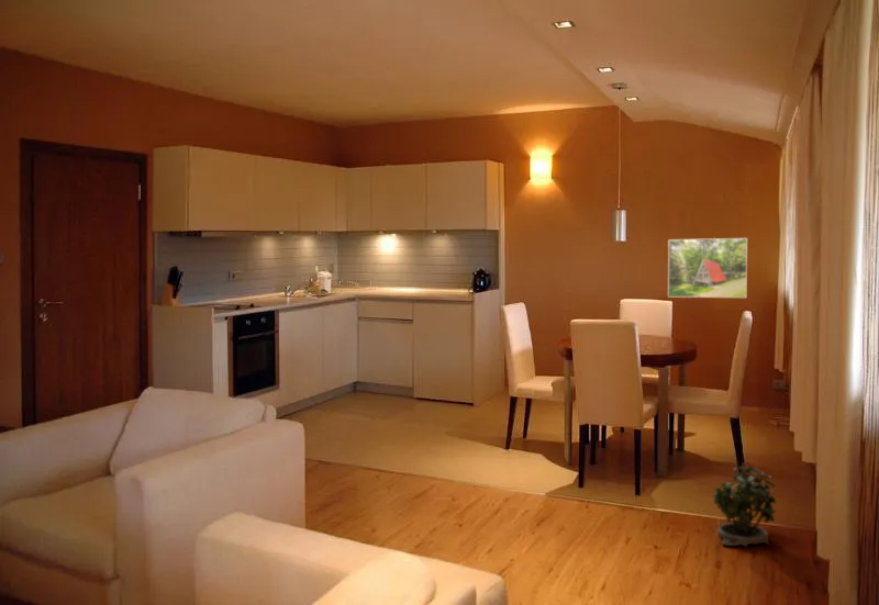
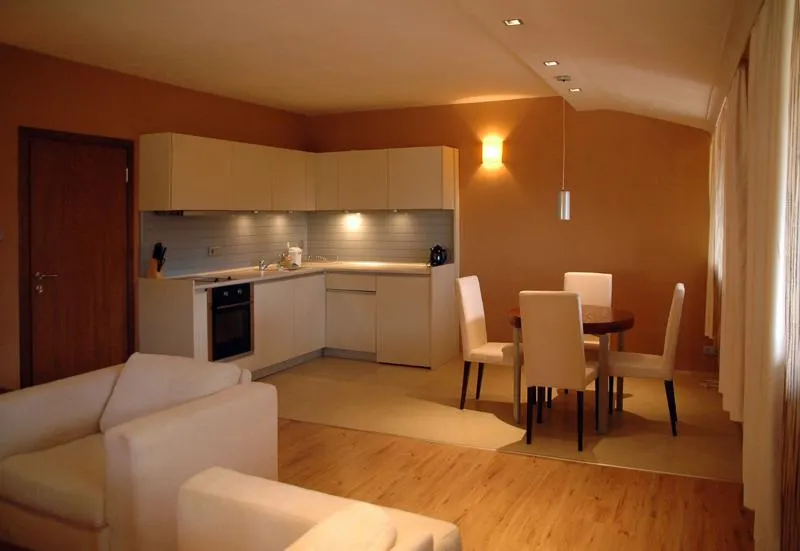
- potted plant (744, 501)
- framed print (706, 268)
